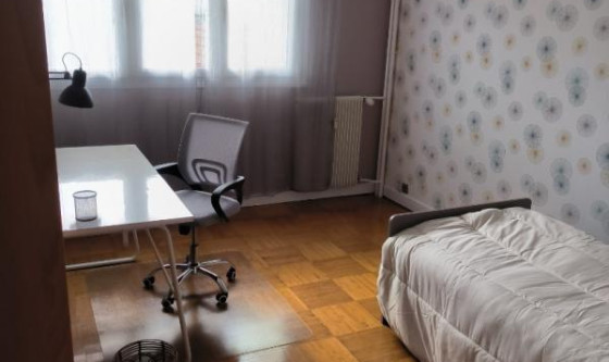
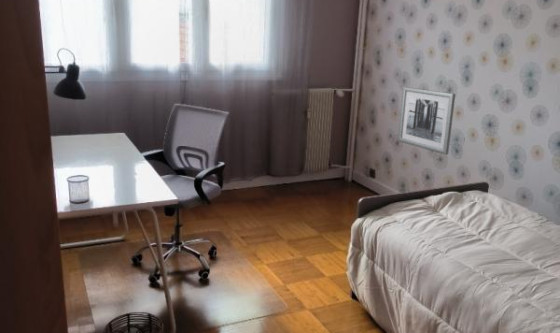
+ wall art (424, 119)
